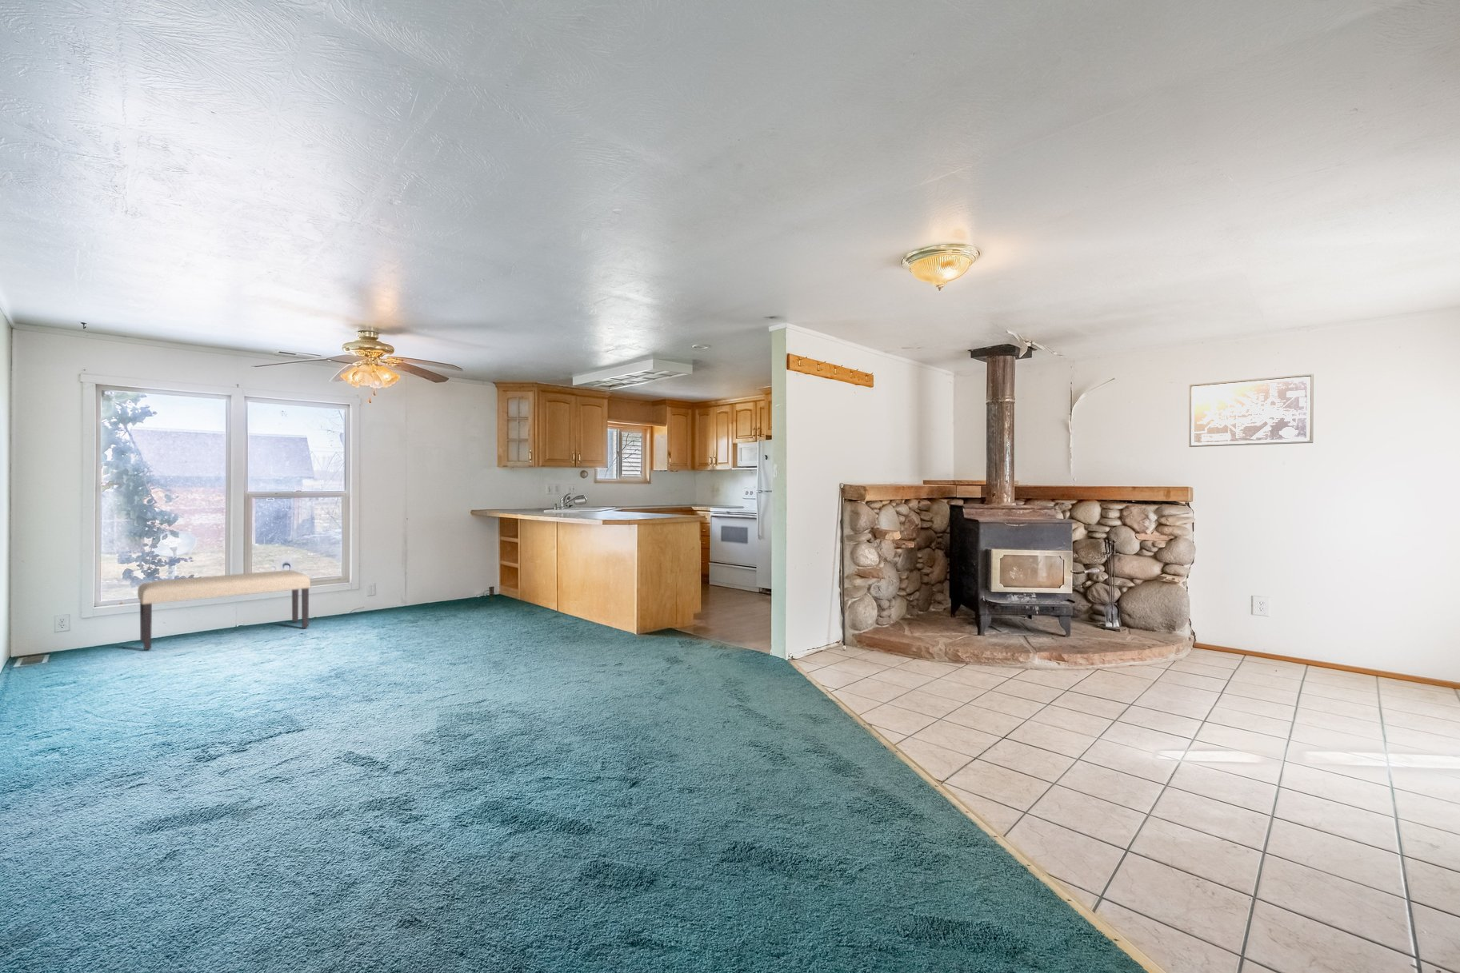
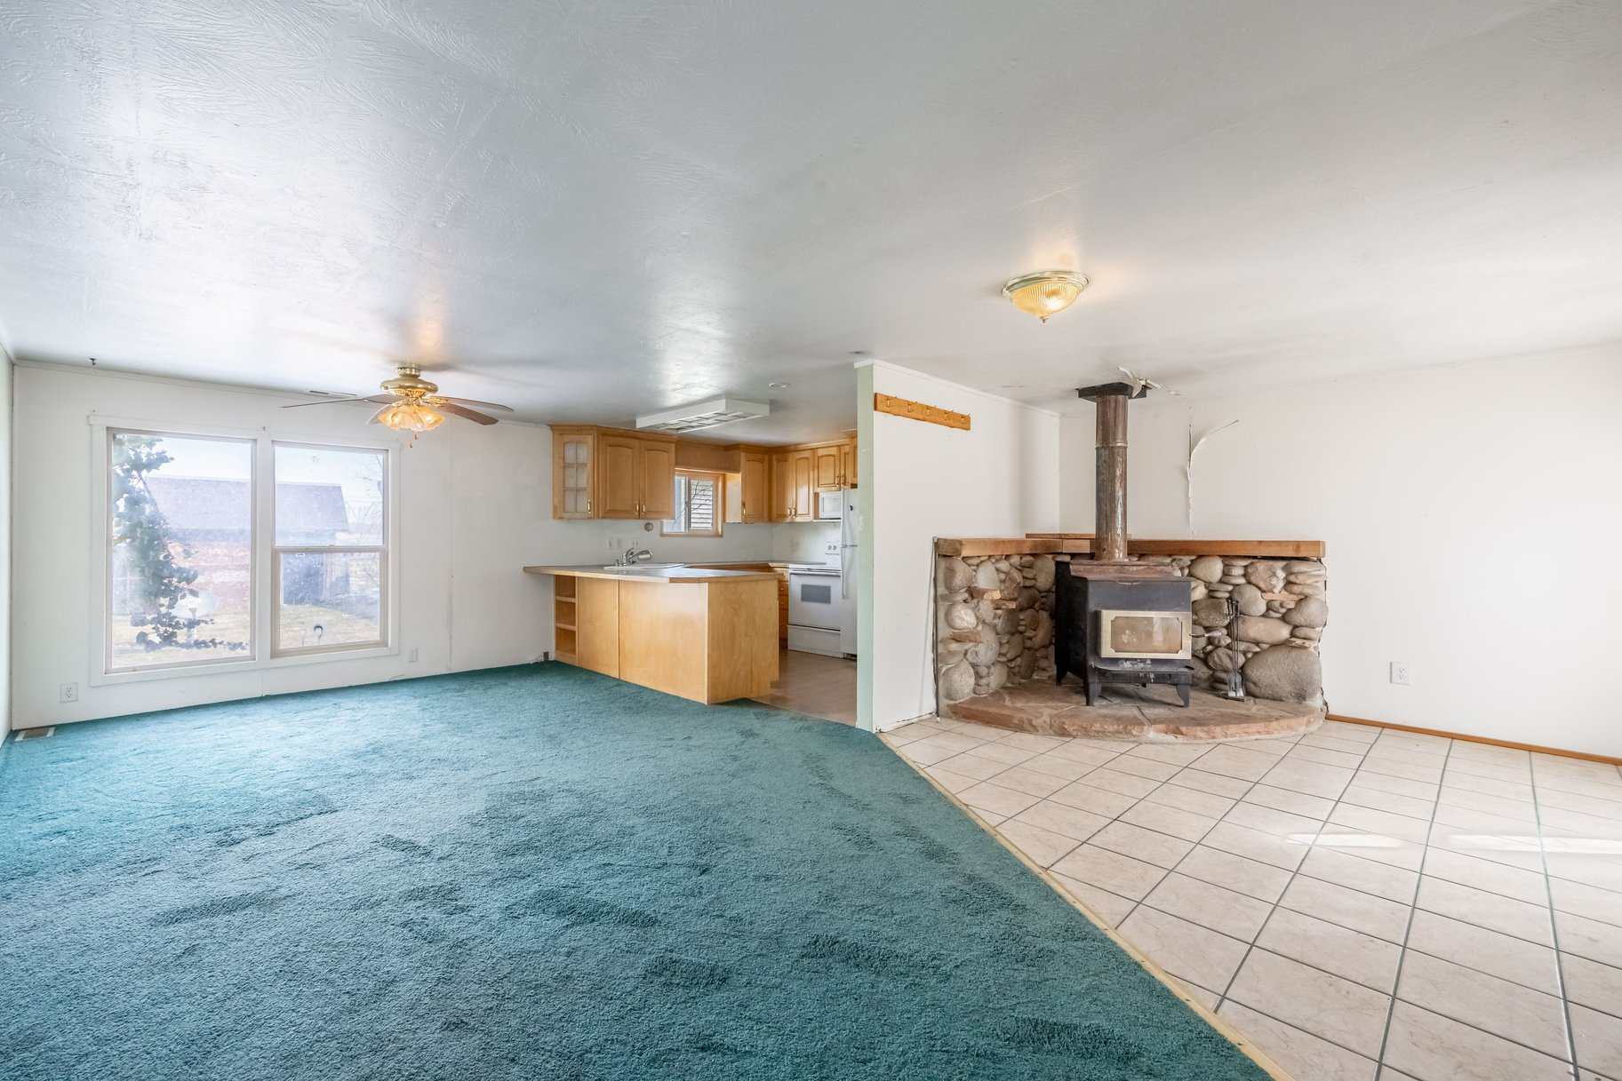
- bench (227, 595)
- wall art (1248, 412)
